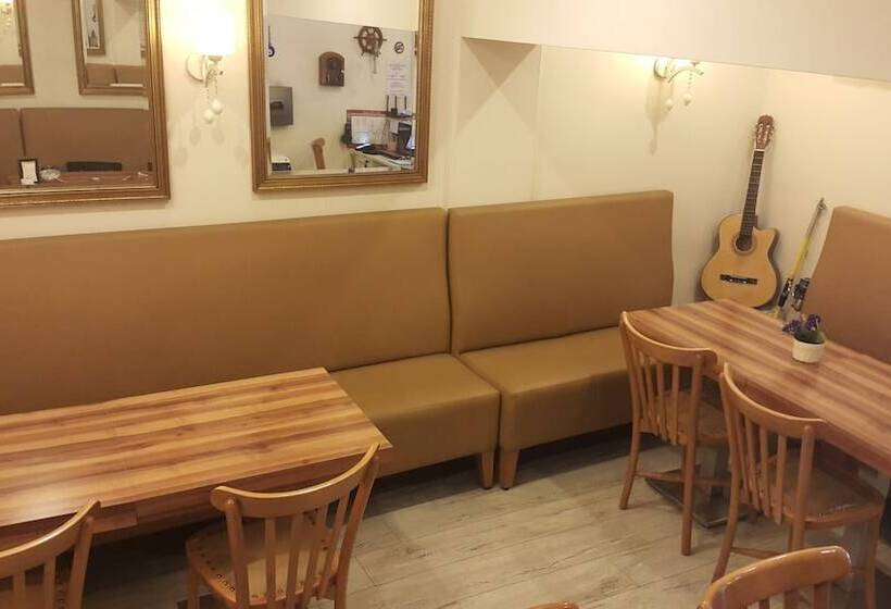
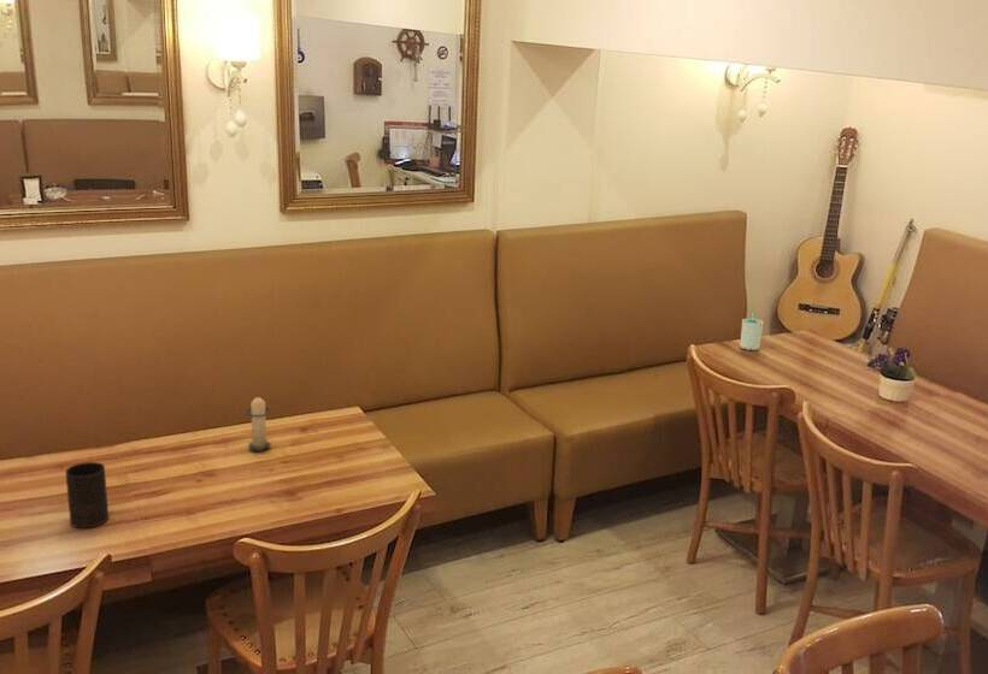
+ cup (752, 331)
+ cup (87, 493)
+ candle (258, 421)
